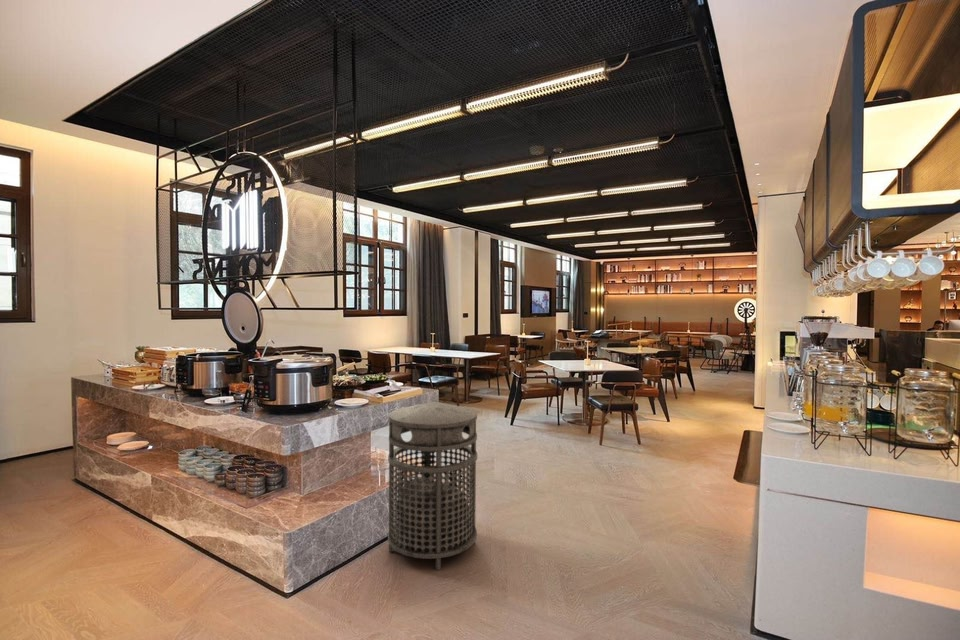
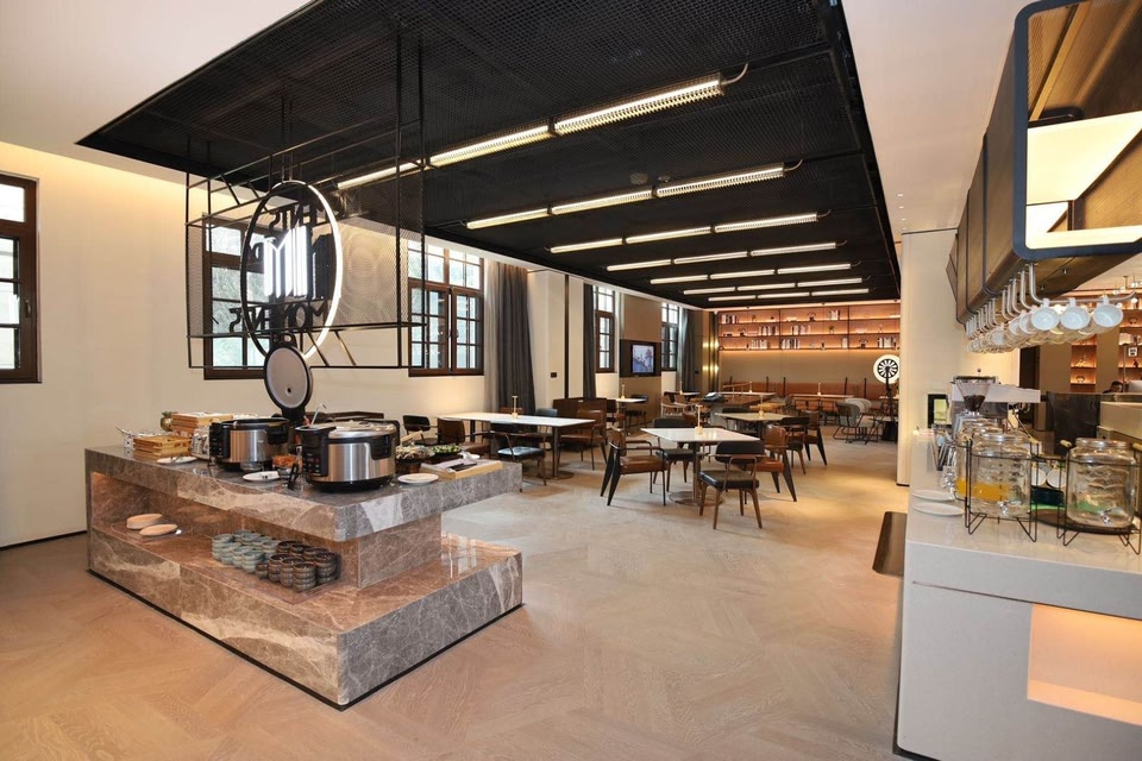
- trash can (433, 474)
